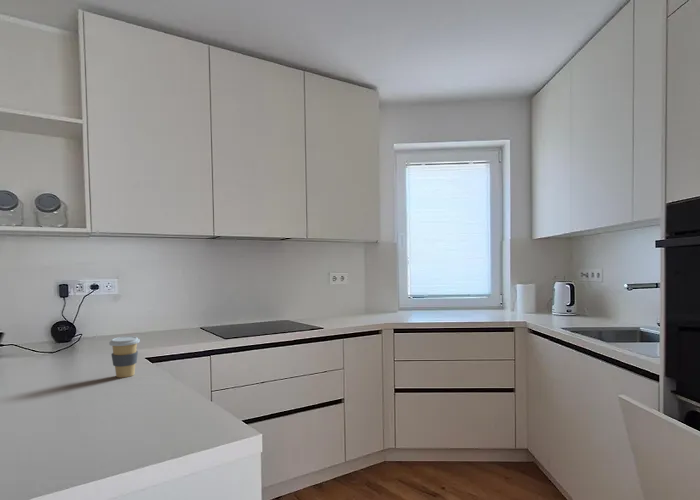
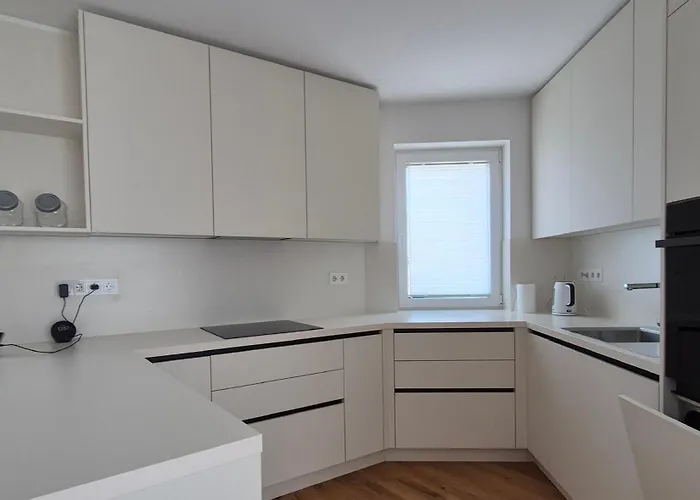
- coffee cup (125, 356)
